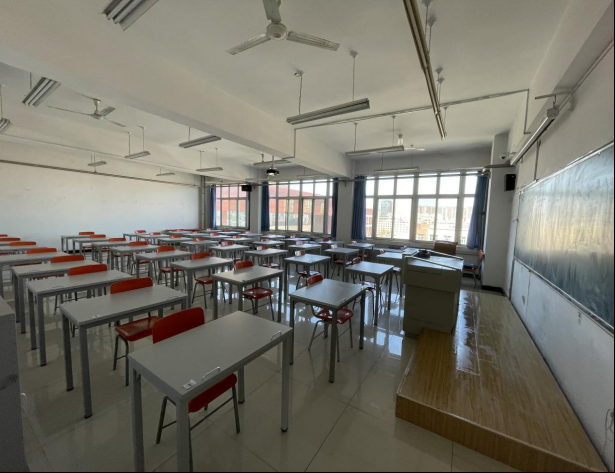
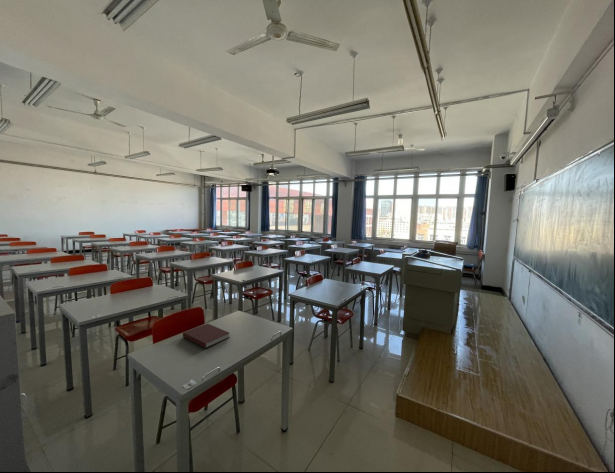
+ notebook (206, 334)
